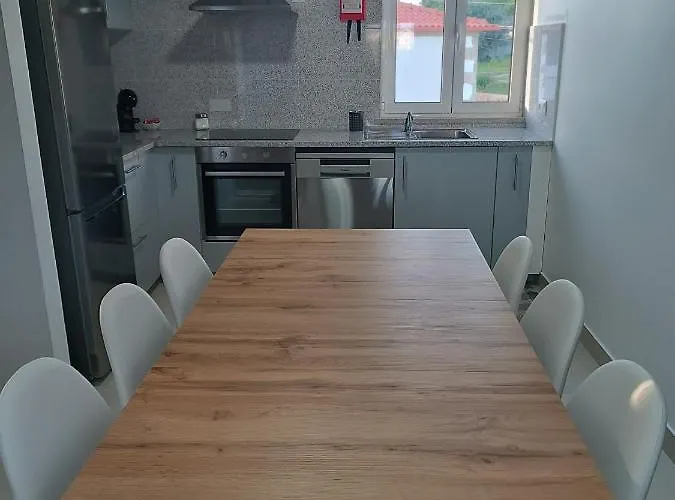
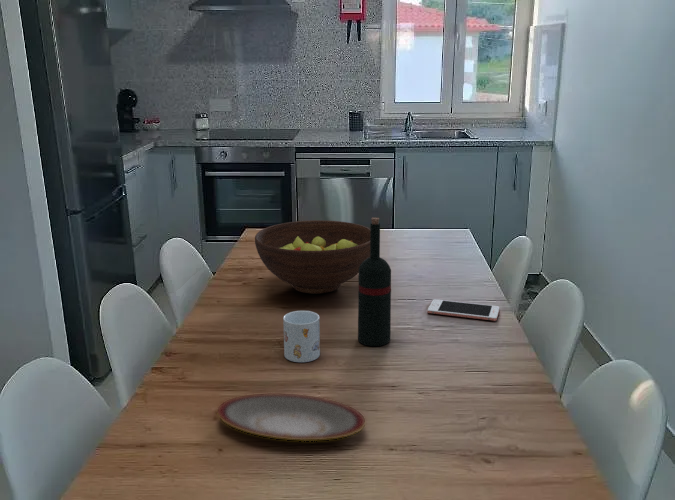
+ wine bottle (375, 279)
+ cell phone (463, 309)
+ plate (290, 420)
+ mug (304, 332)
+ fruit bowl (316, 261)
